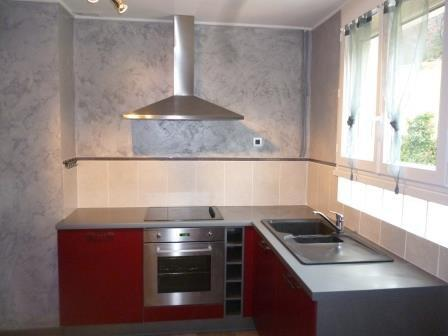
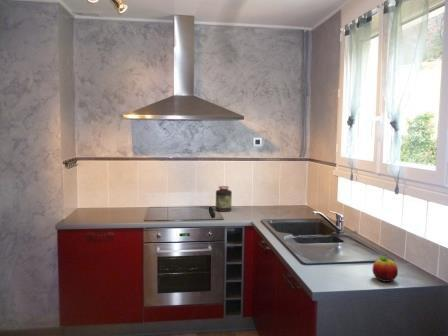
+ fruit (385, 268)
+ jar (223, 198)
